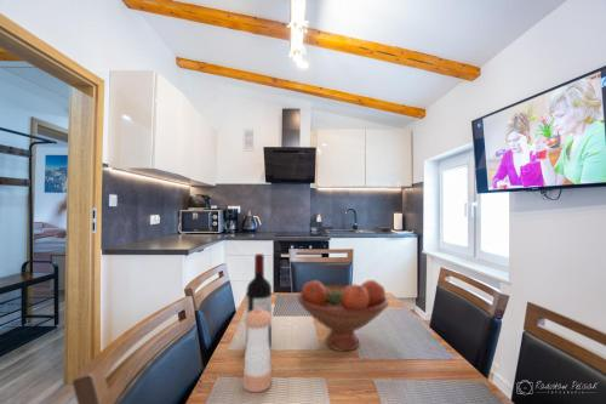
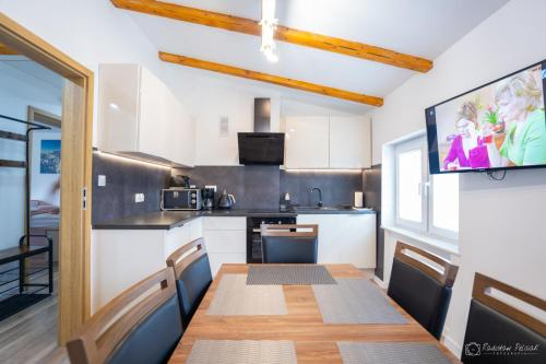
- wine bottle (258, 300)
- pepper shaker (257, 346)
- fruit bowl (342, 311)
